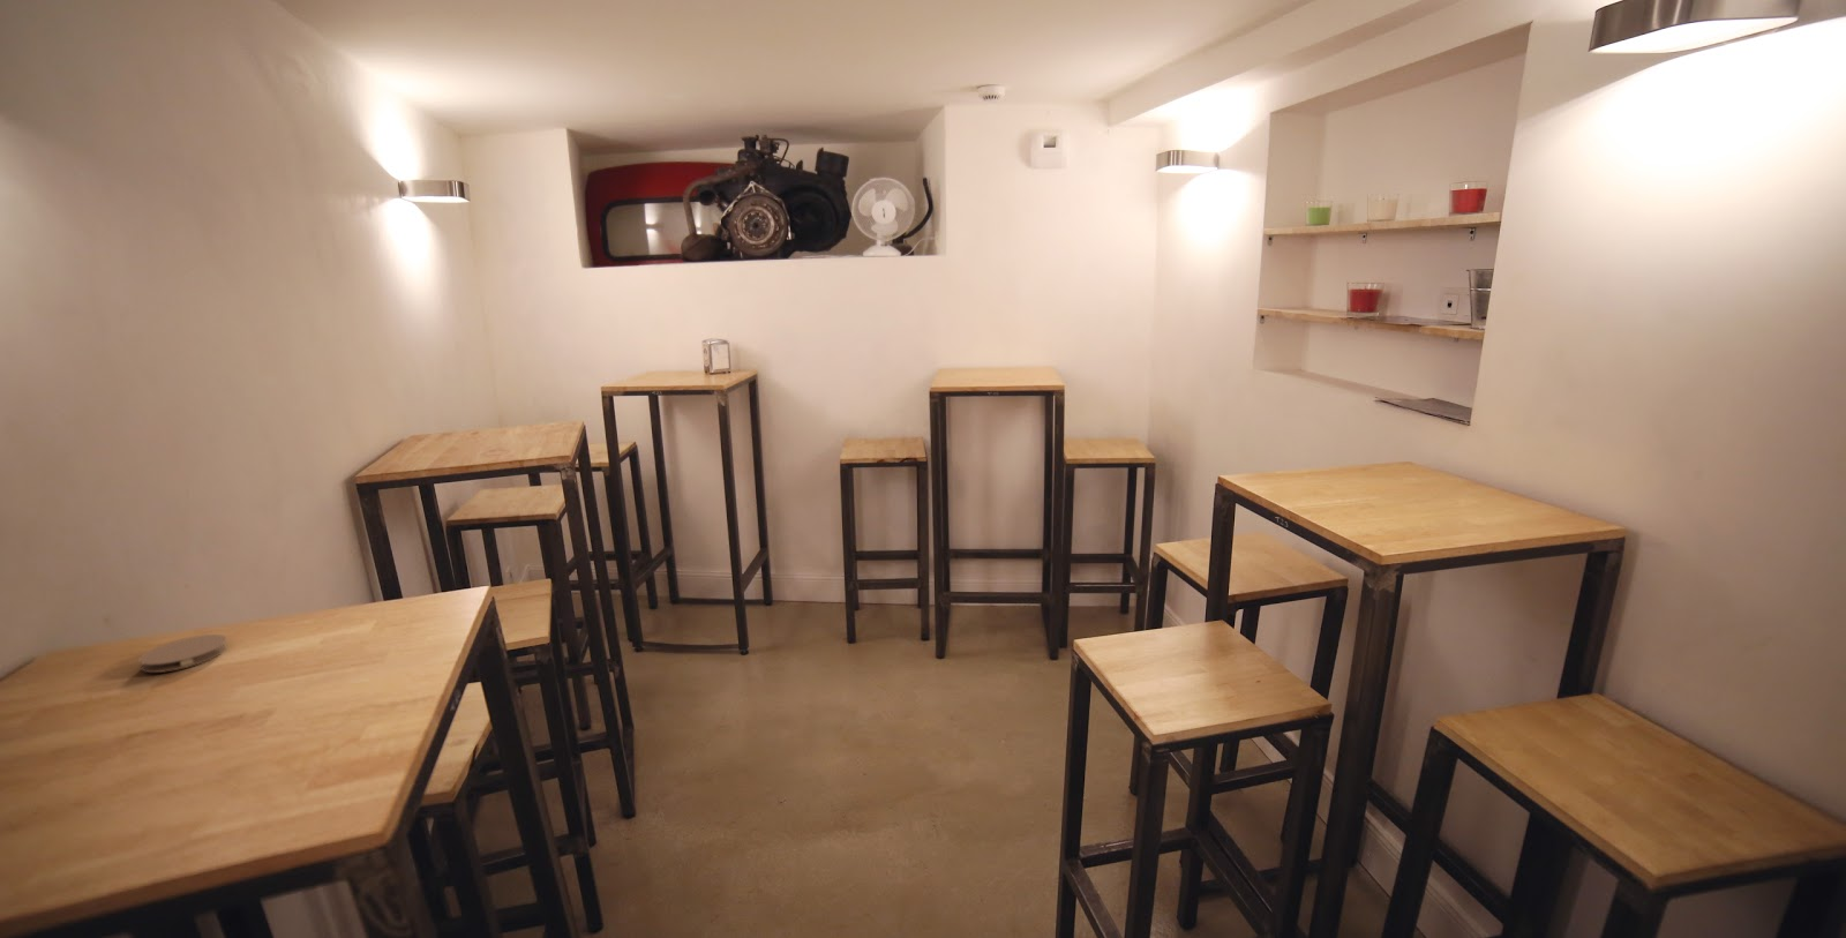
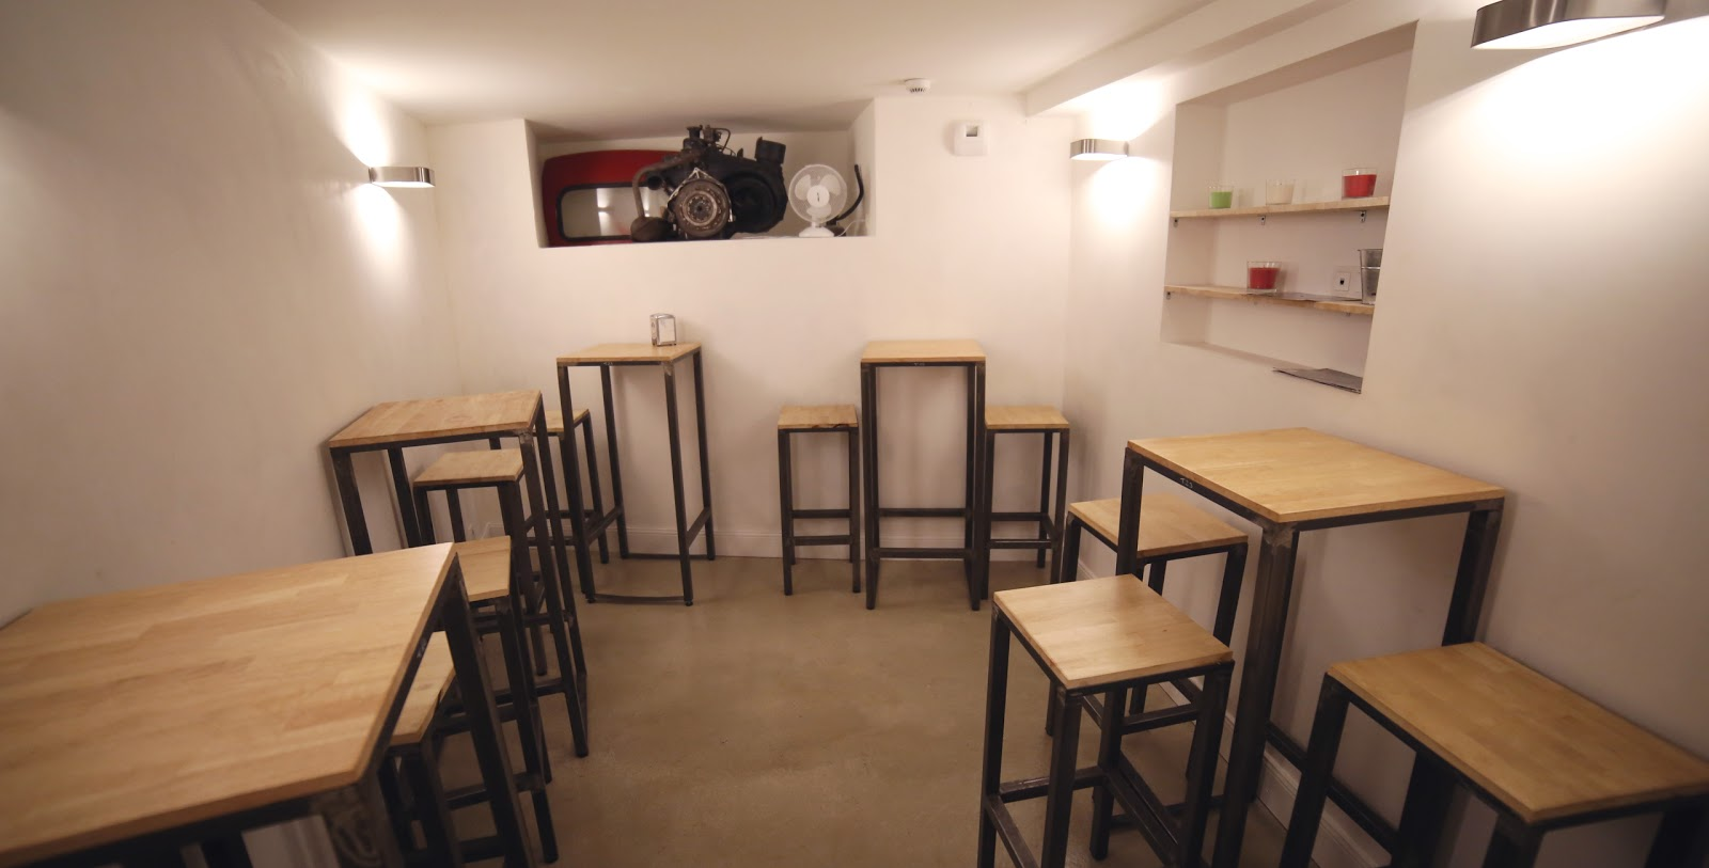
- coaster (184, 652)
